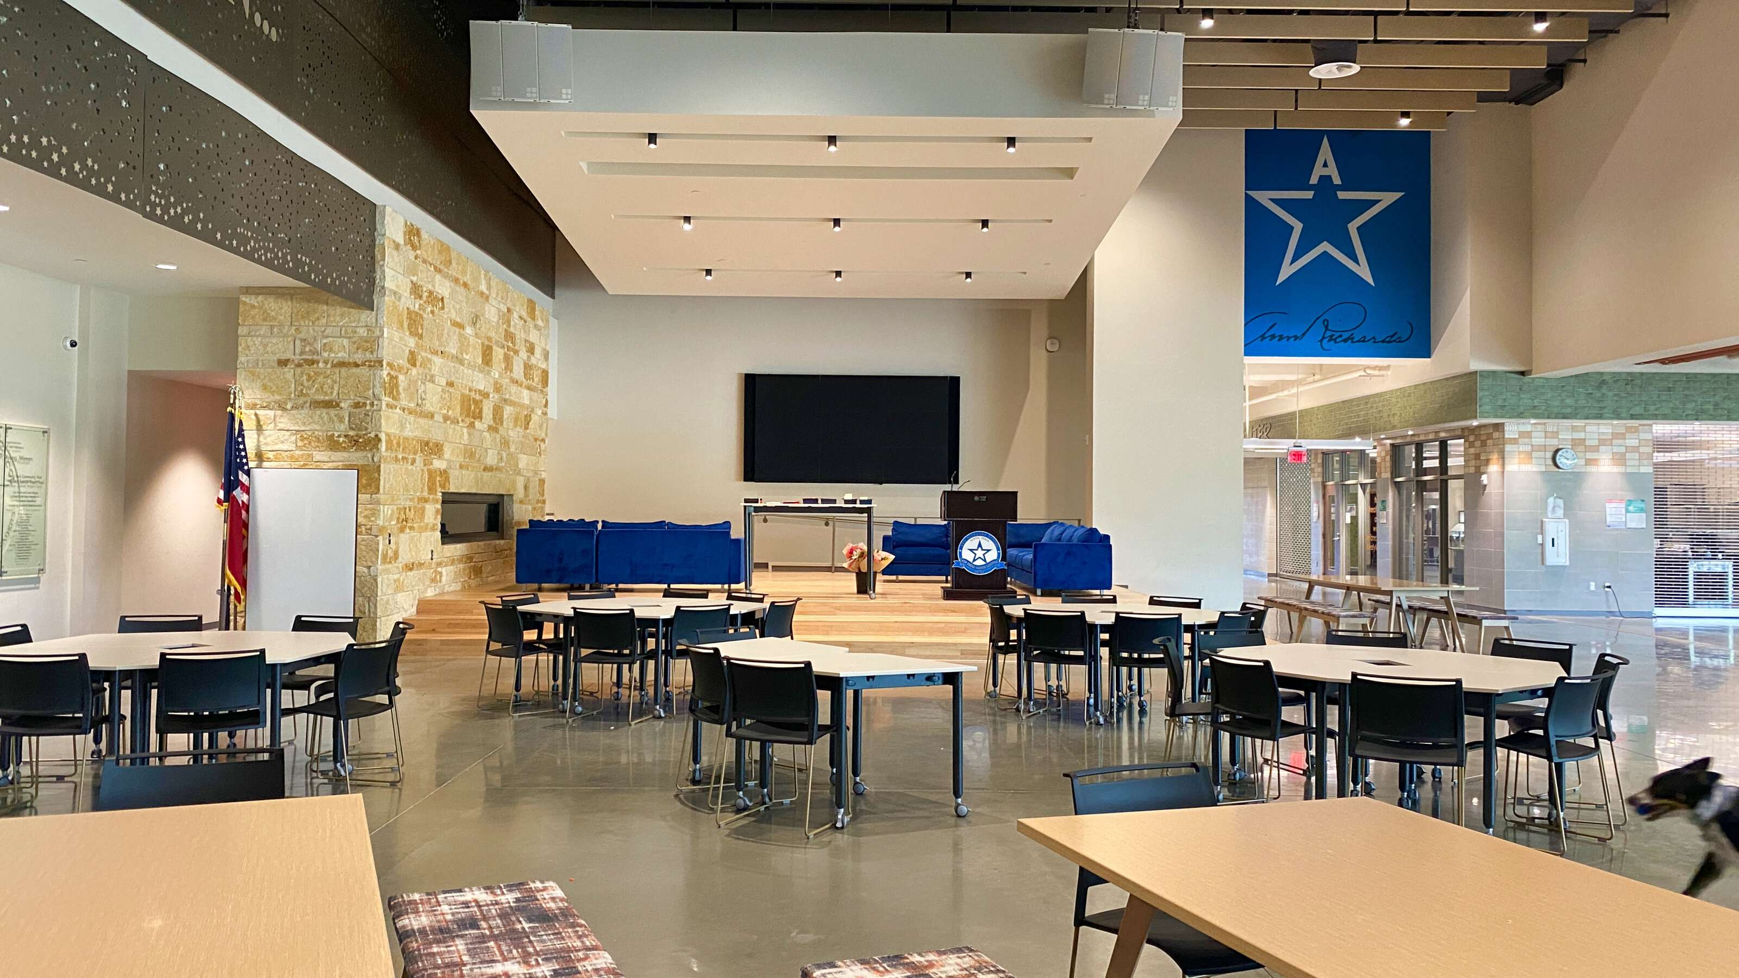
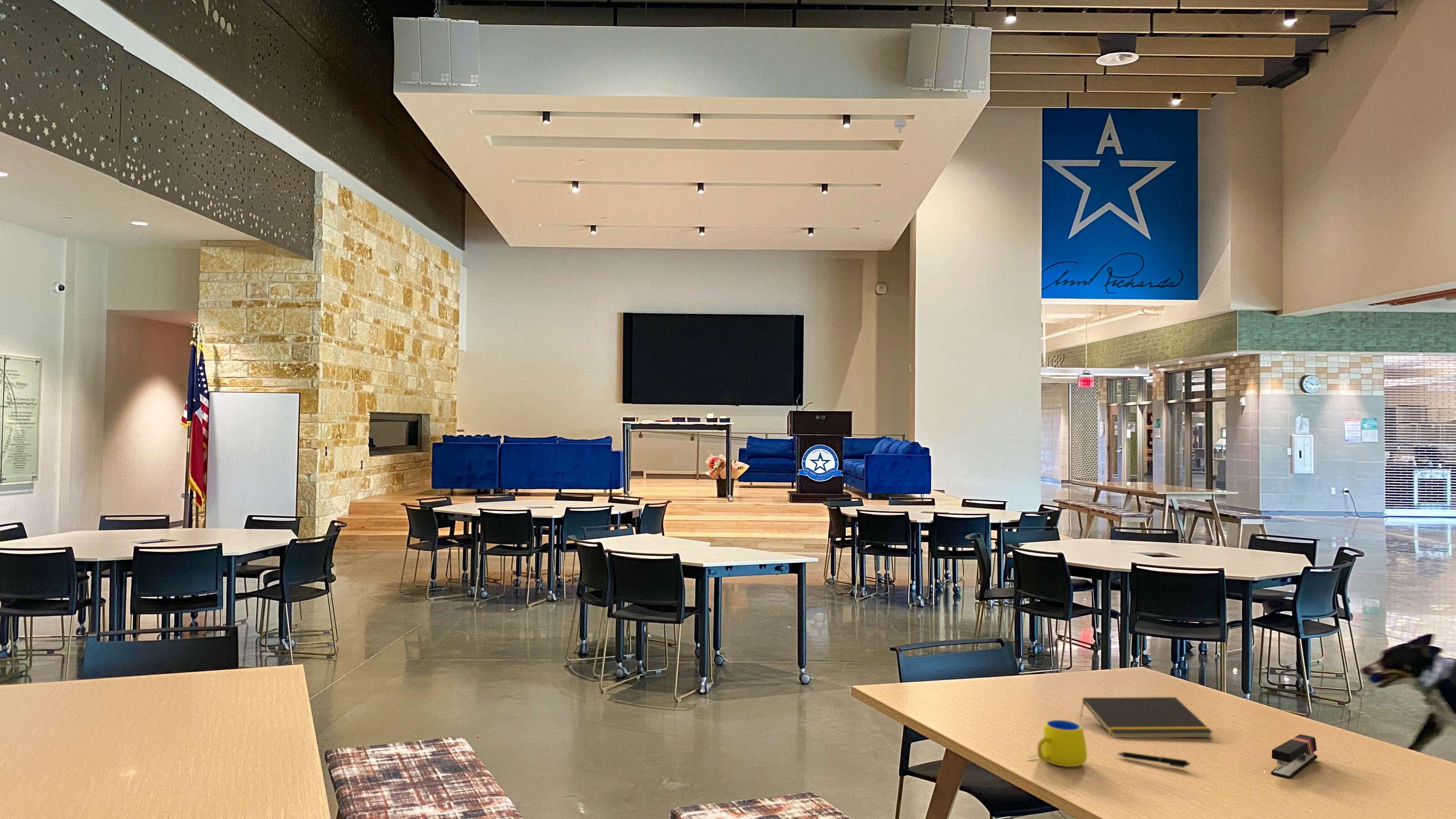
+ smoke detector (900, 126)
+ pen (1152, 758)
+ mug (1058, 744)
+ notepad (1145, 717)
+ stapler (1294, 753)
